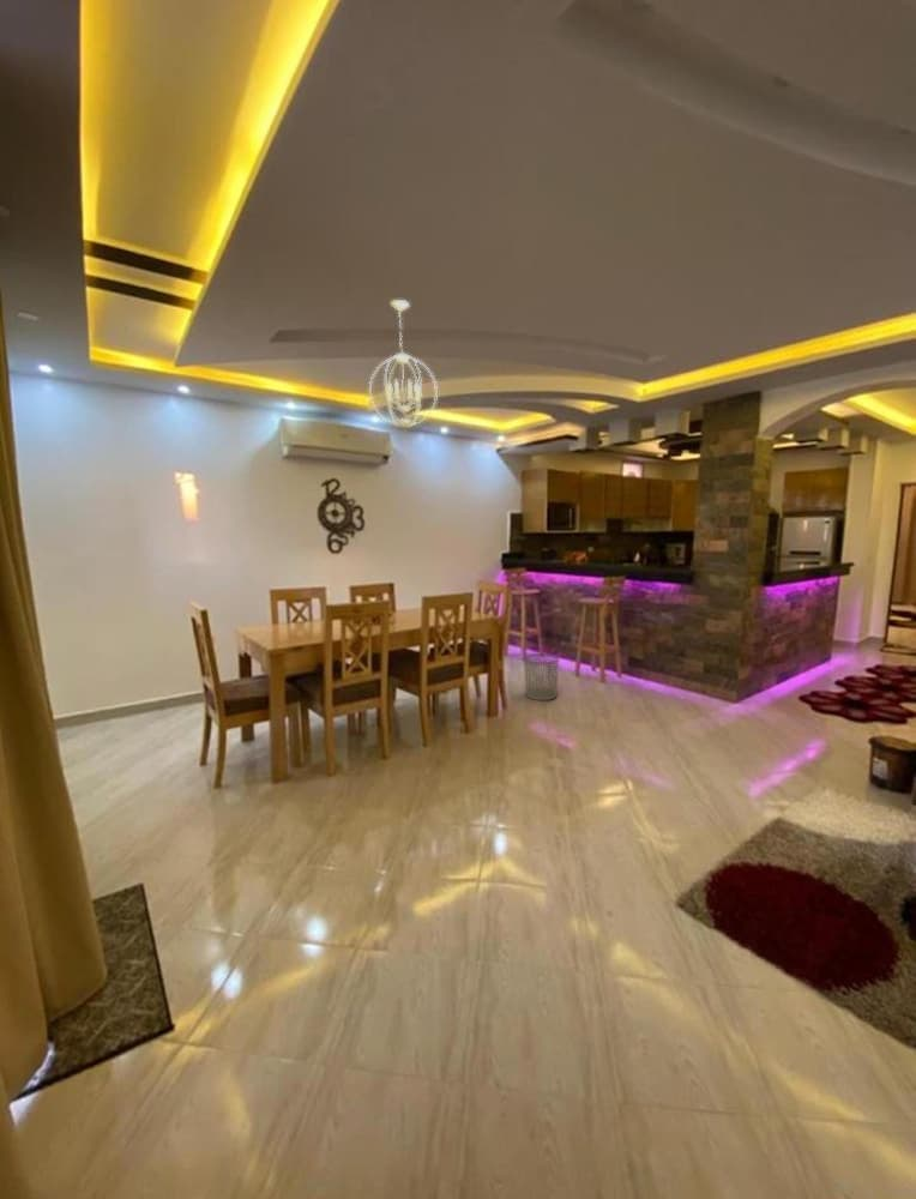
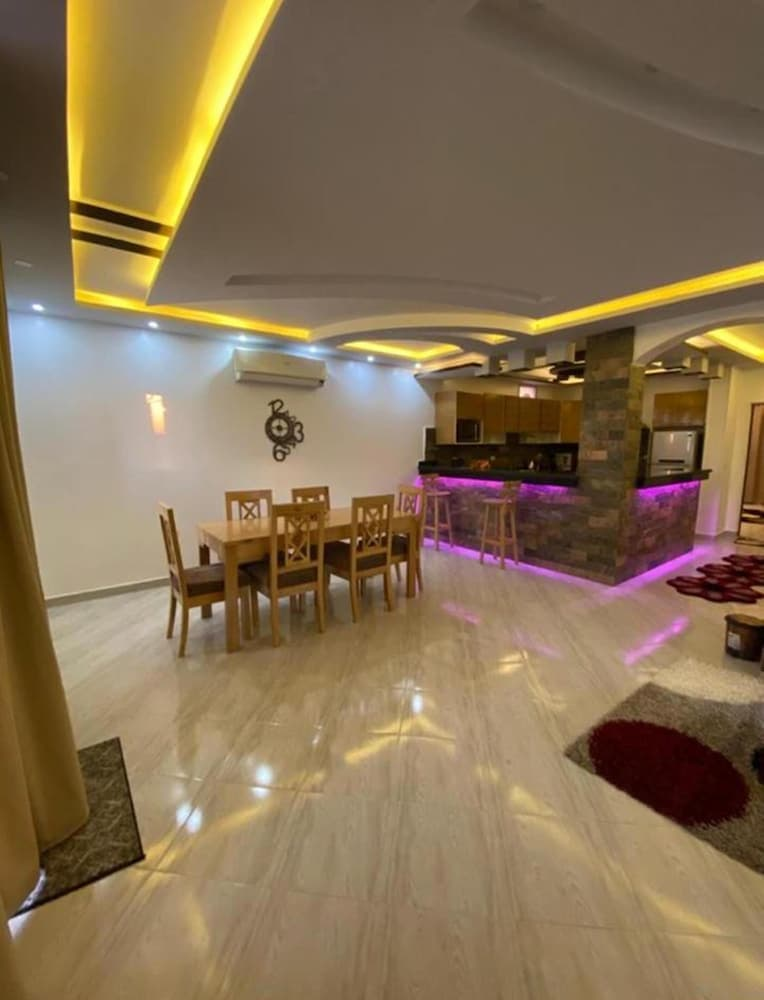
- waste bin (541, 676)
- chandelier (402, 368)
